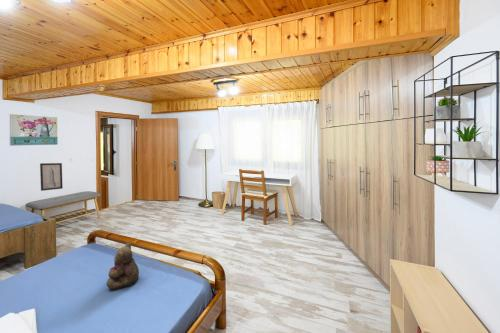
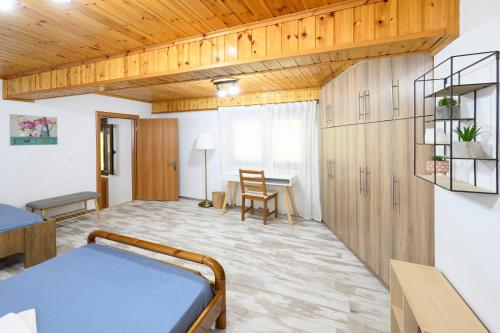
- wall art (51, 176)
- teddy bear (125, 263)
